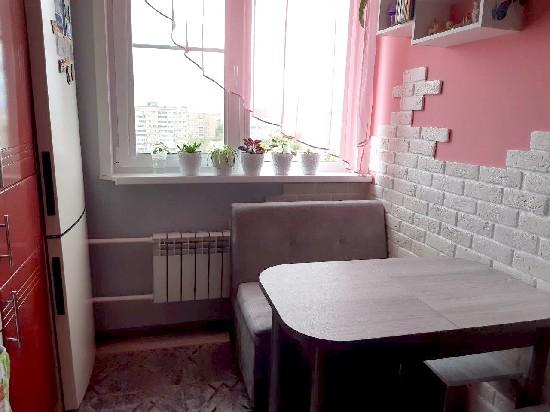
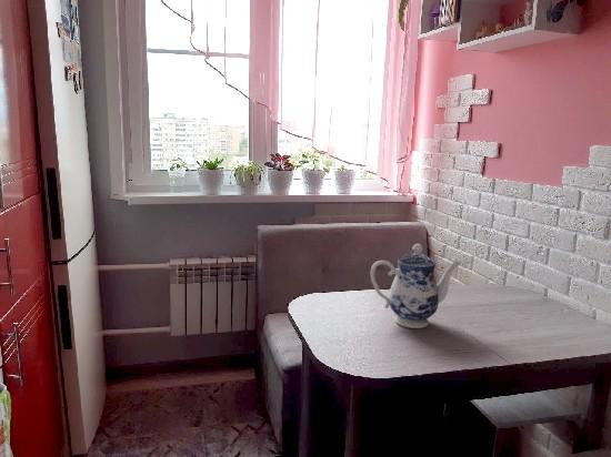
+ teapot (414, 283)
